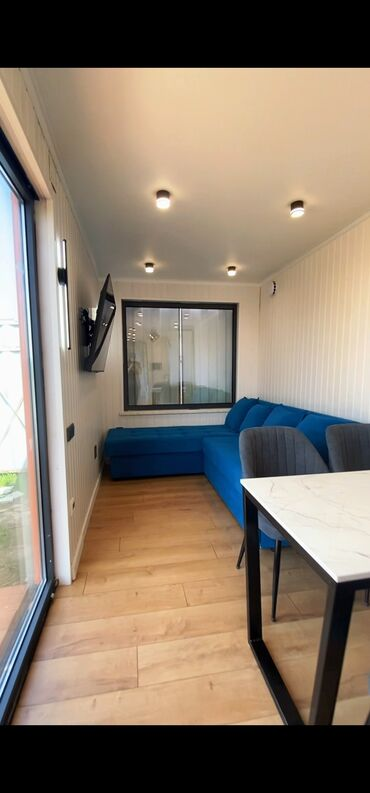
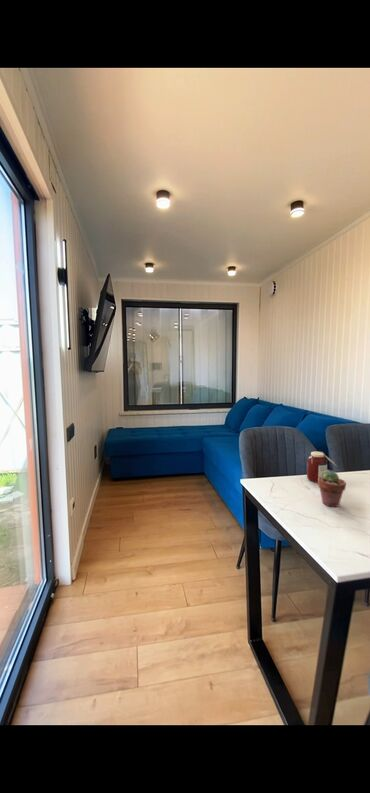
+ potted succulent (331, 486)
+ jar (321, 466)
